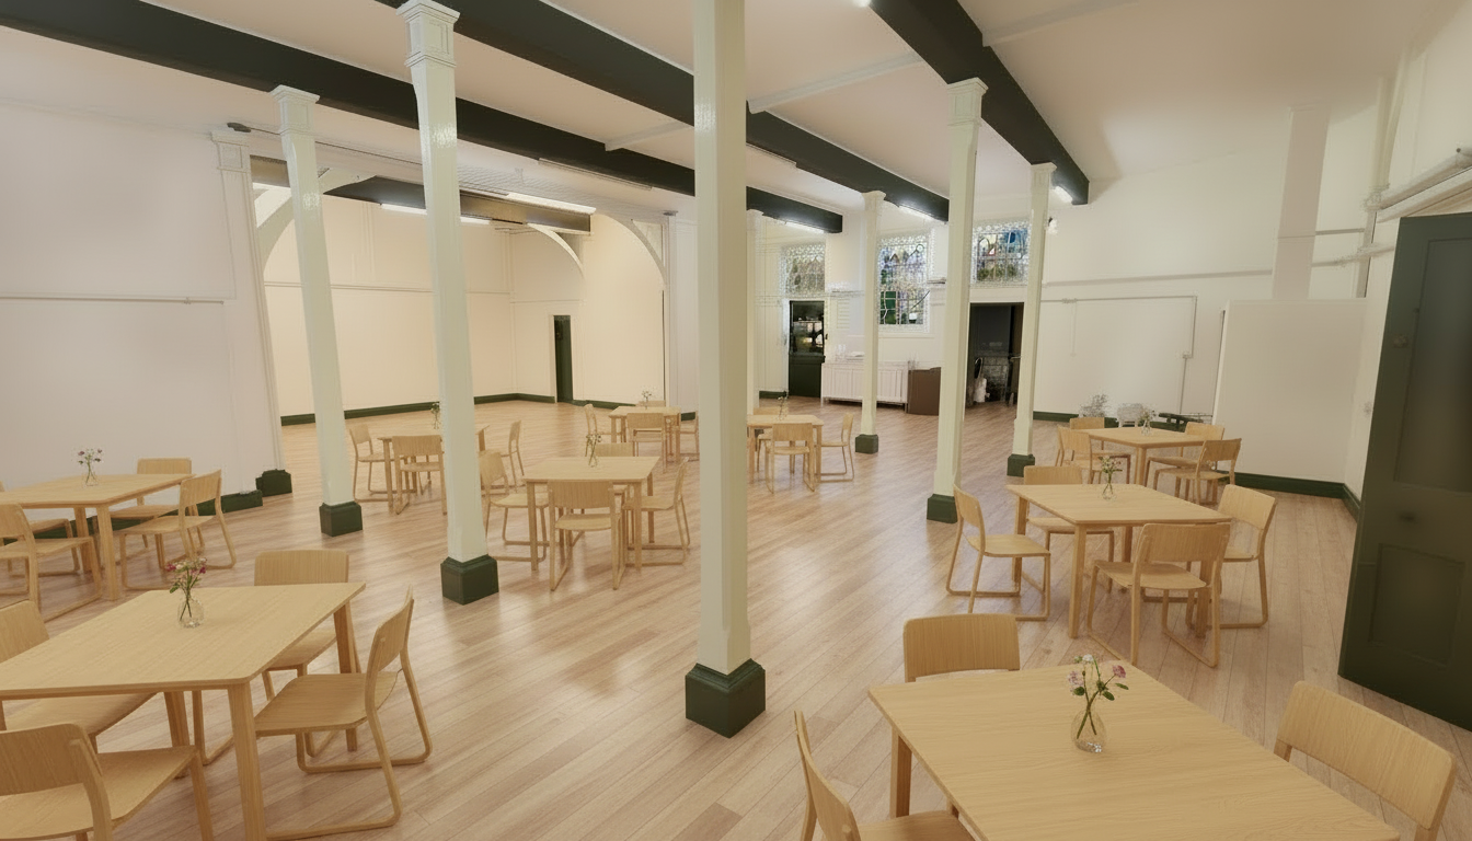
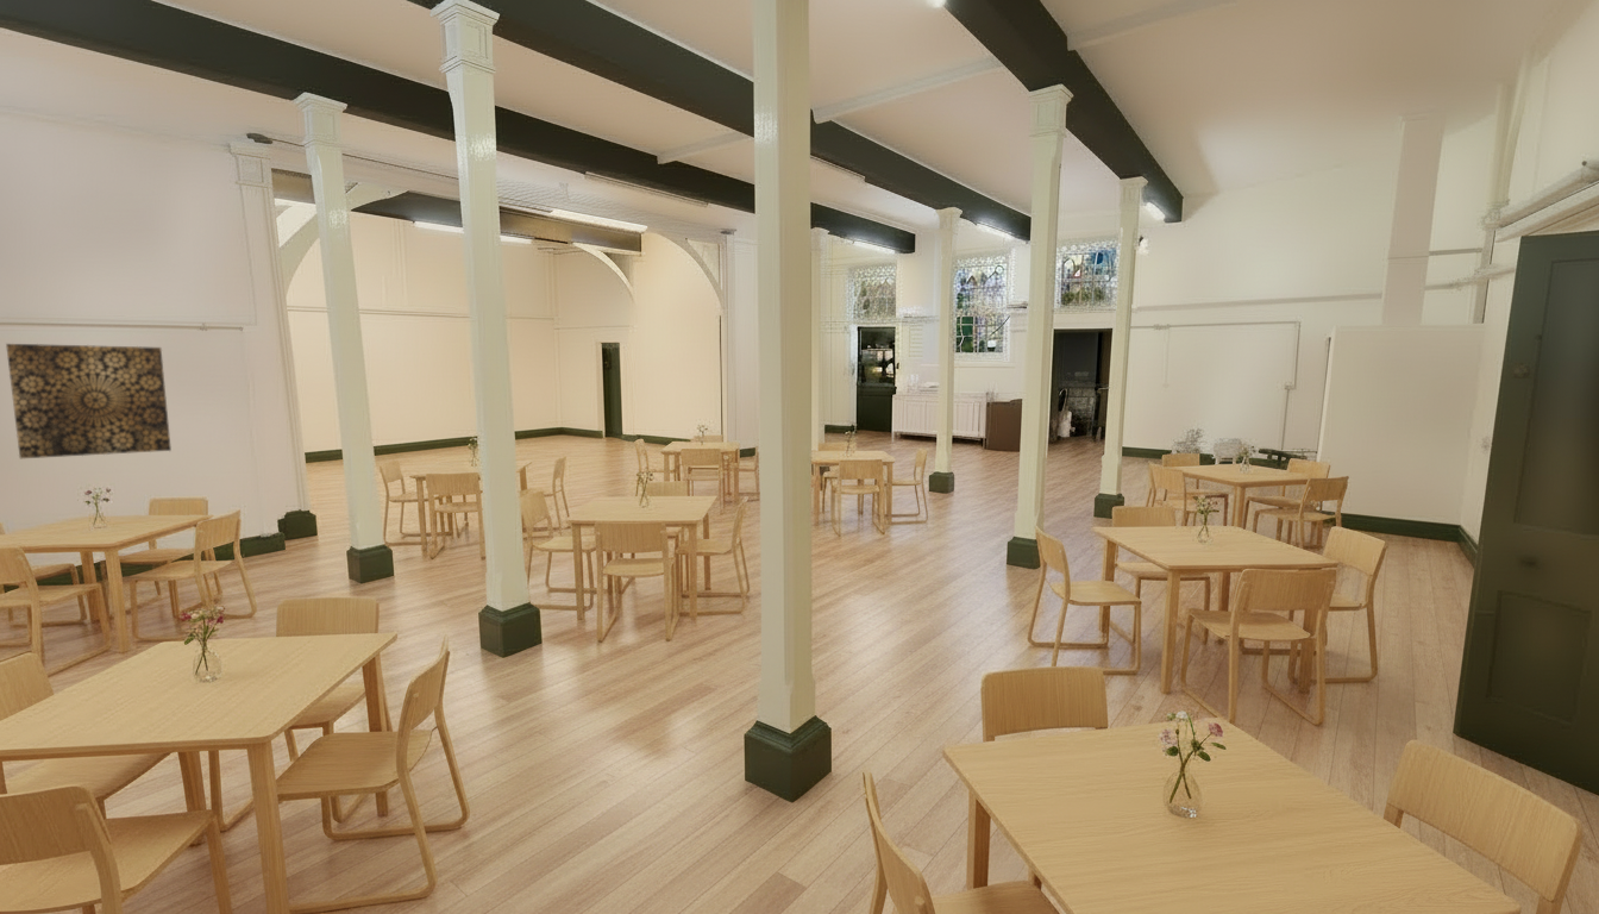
+ wall art (93, 400)
